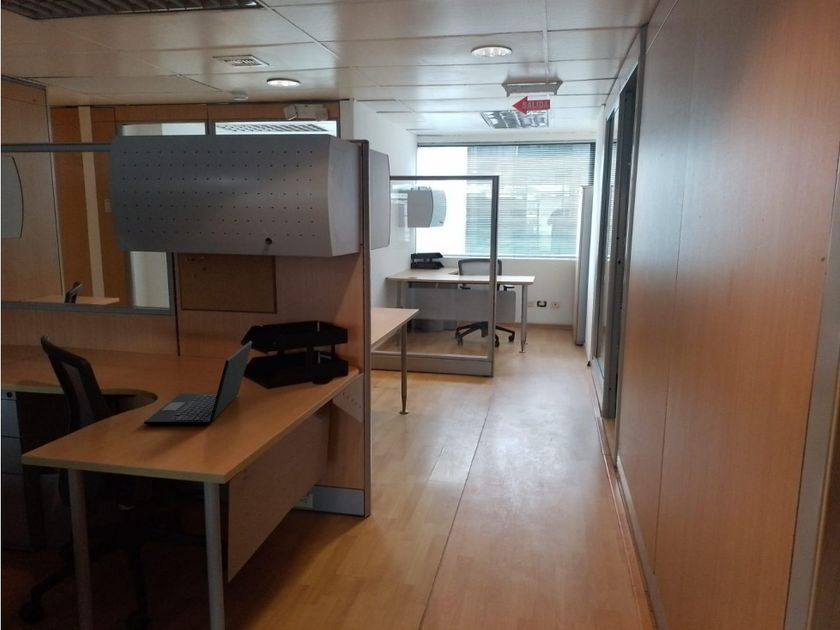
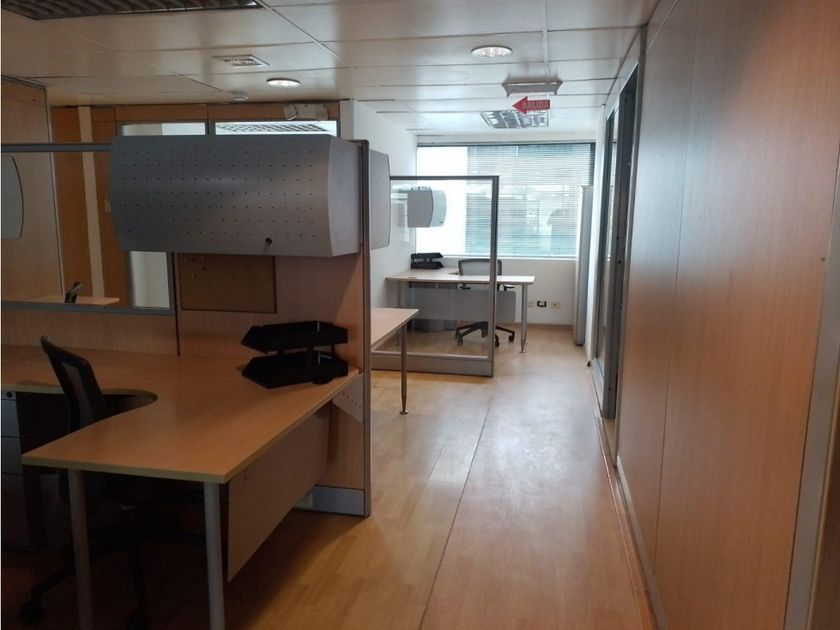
- laptop (202, 394)
